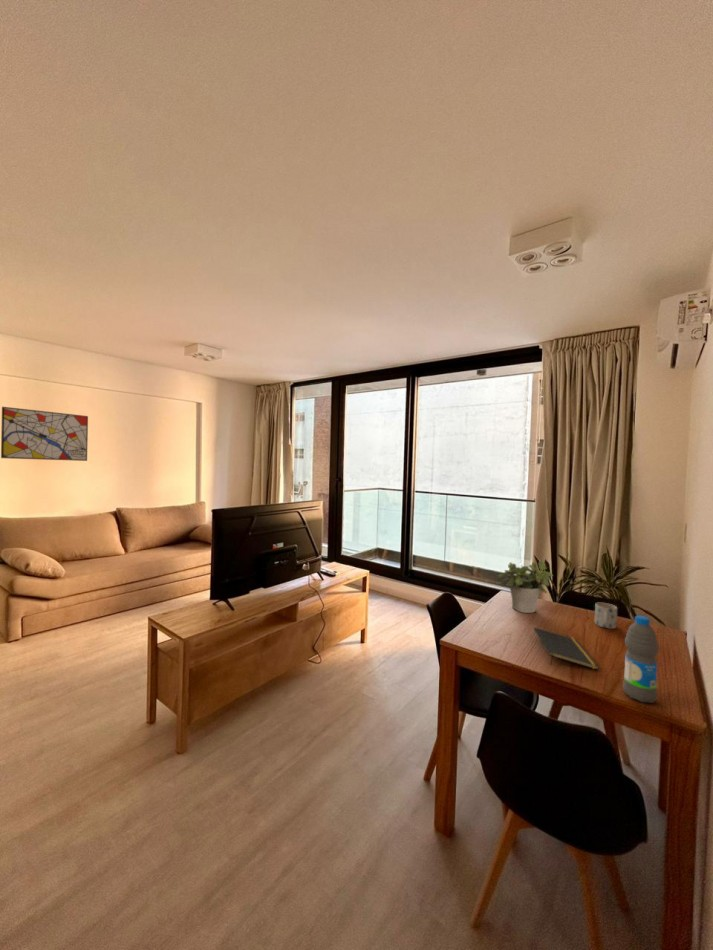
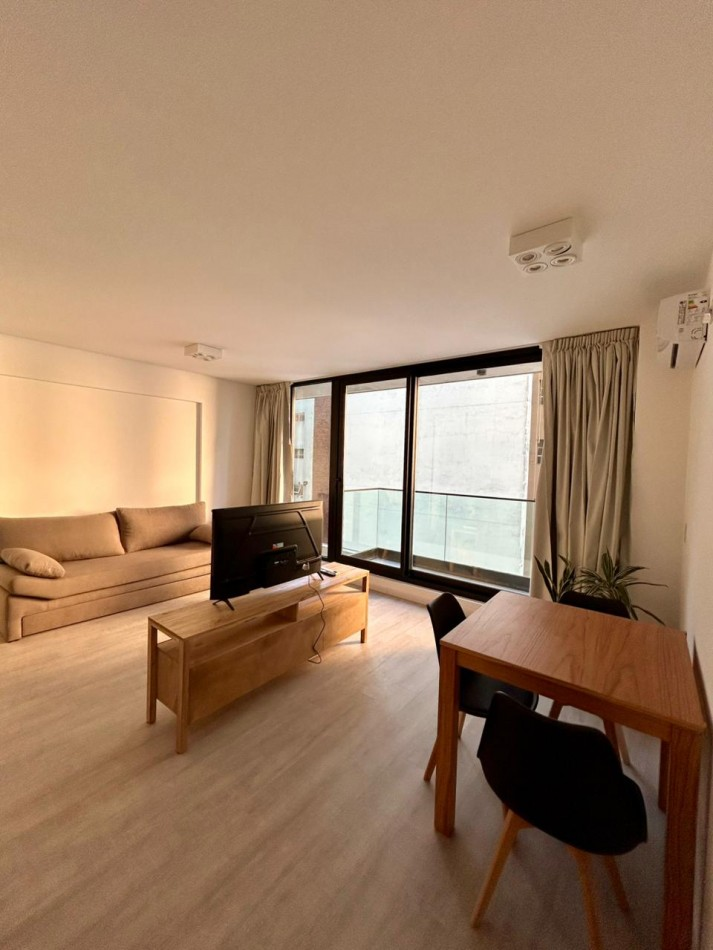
- wall art (47, 435)
- mug (605, 616)
- potted plant (526, 586)
- notepad (563, 646)
- water bottle (641, 656)
